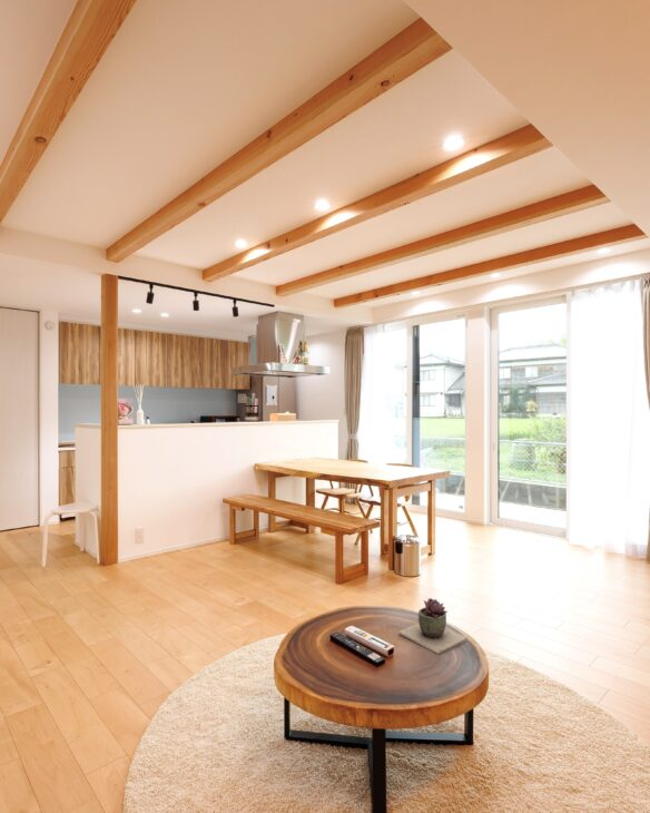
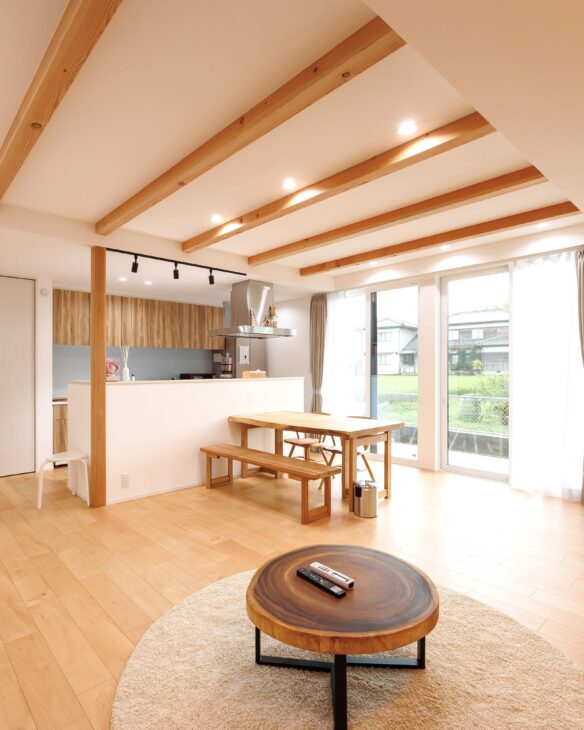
- succulent plant (432, 618)
